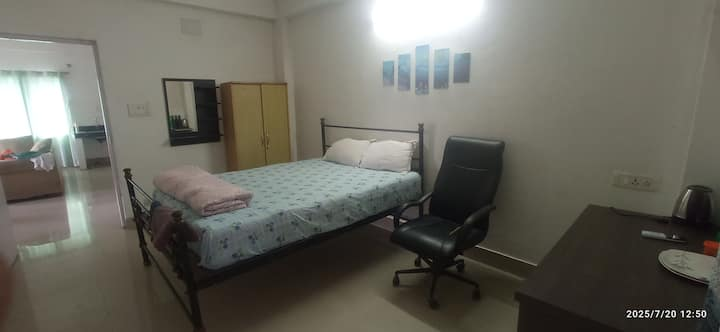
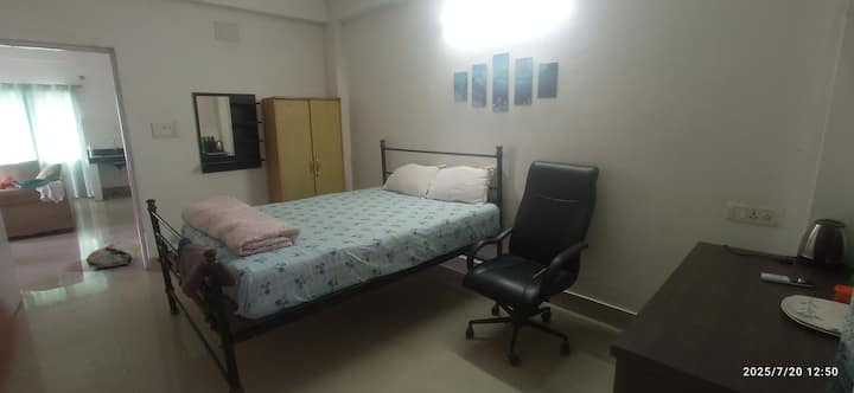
+ bag (113, 252)
